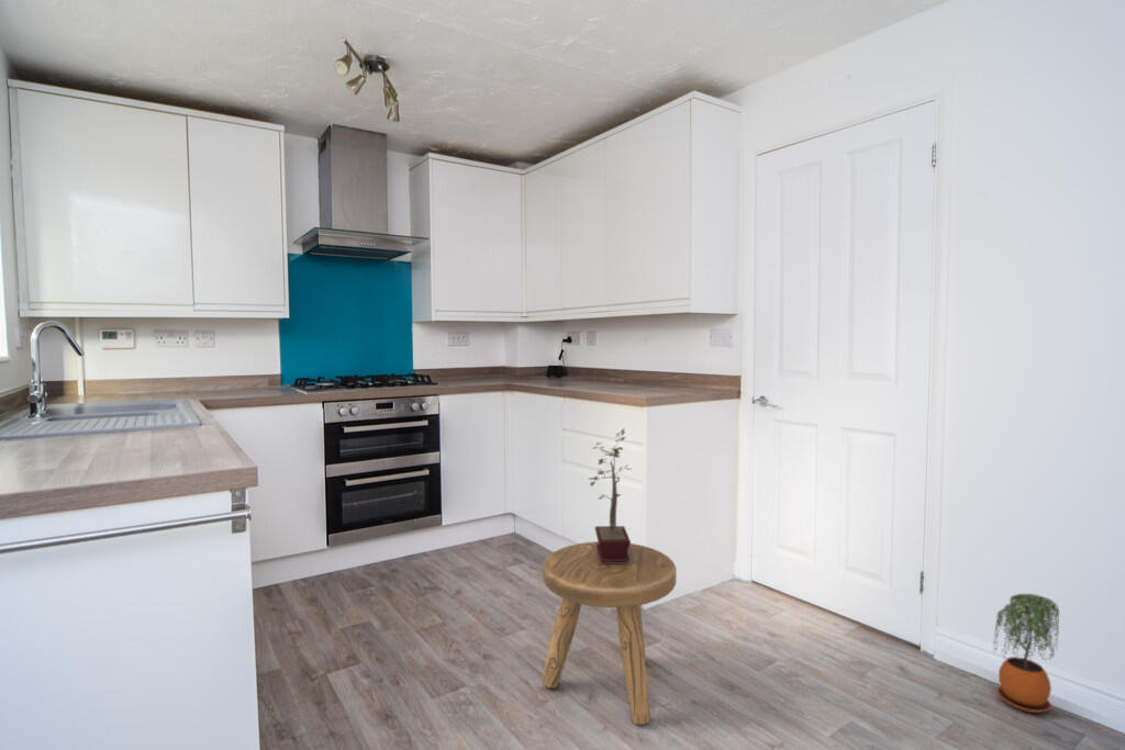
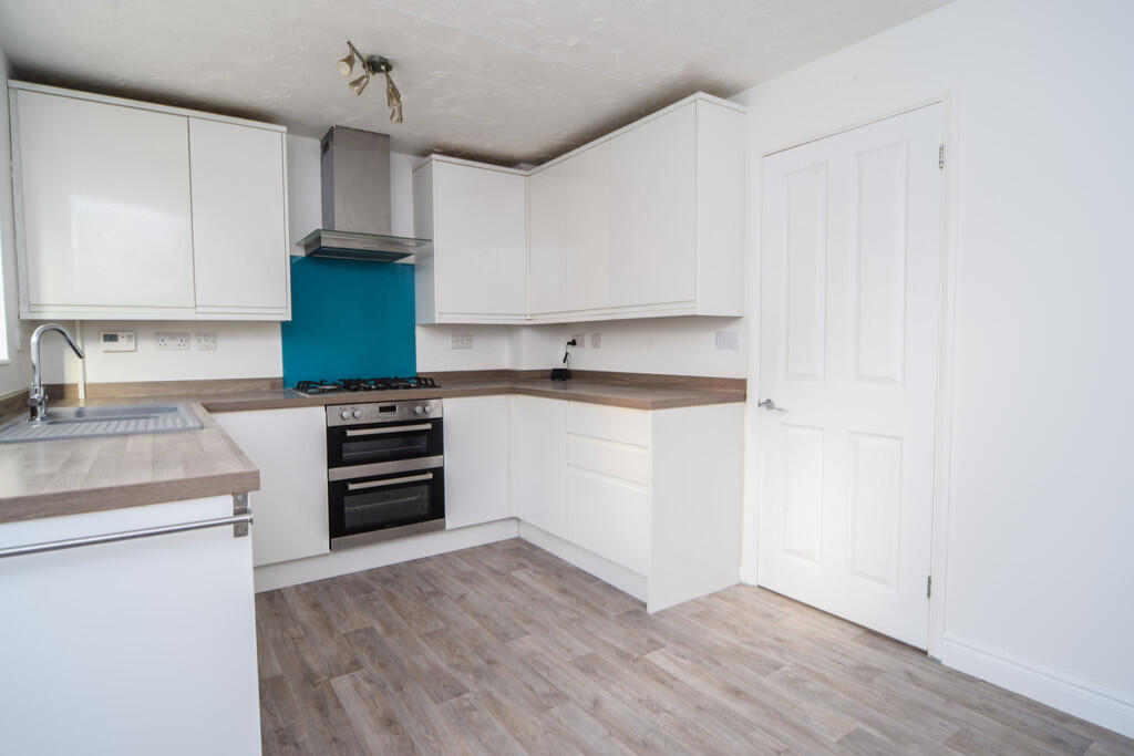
- potted plant (605, 496)
- stool (617, 620)
- potted plant (1024, 649)
